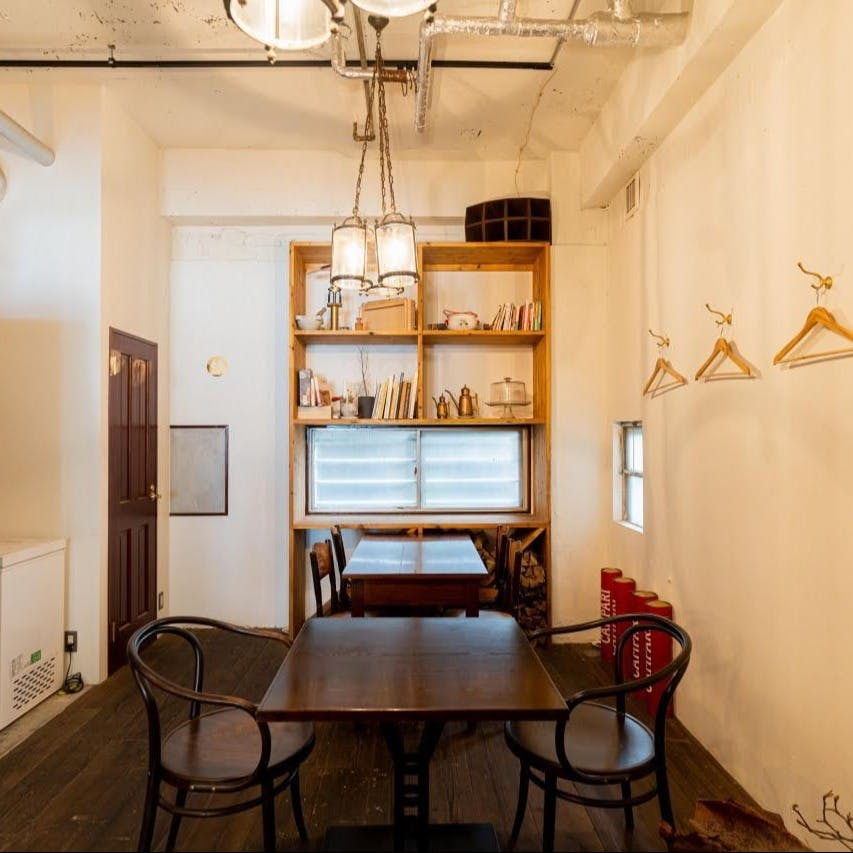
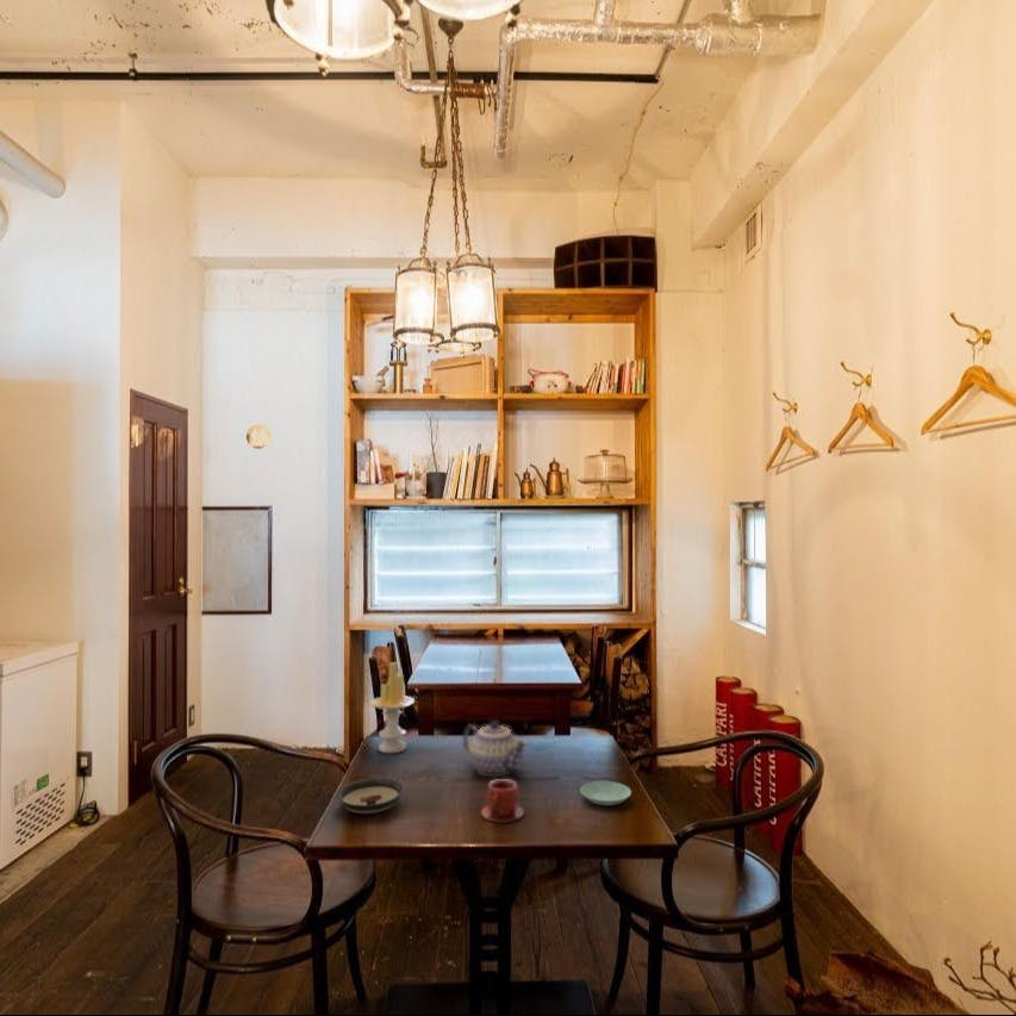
+ teapot (494, 746)
+ saucer (605, 794)
+ teacup (501, 799)
+ saucer (370, 798)
+ candle (392, 704)
